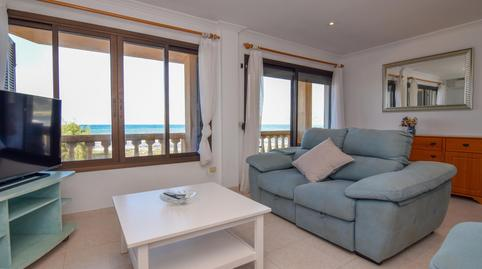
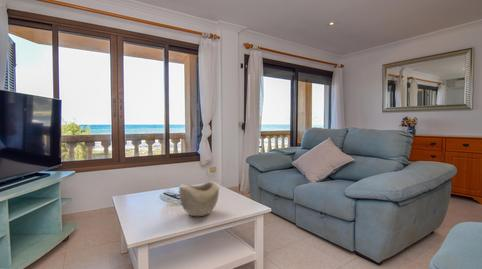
+ decorative bowl (199, 198)
